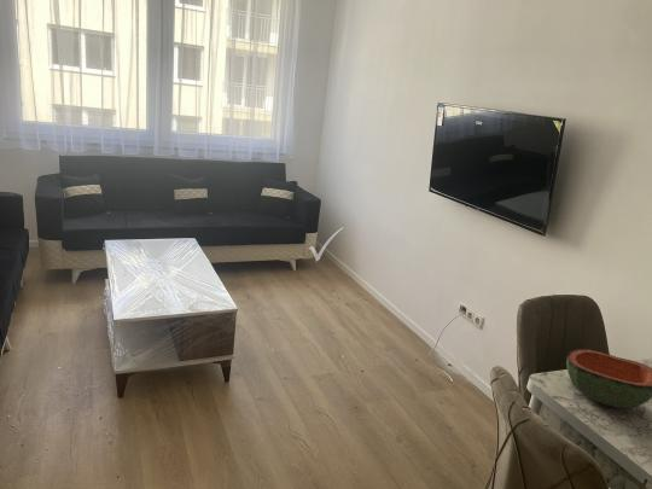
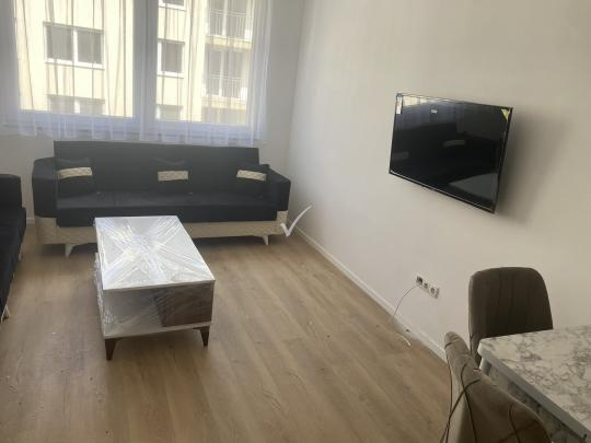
- bowl (609, 382)
